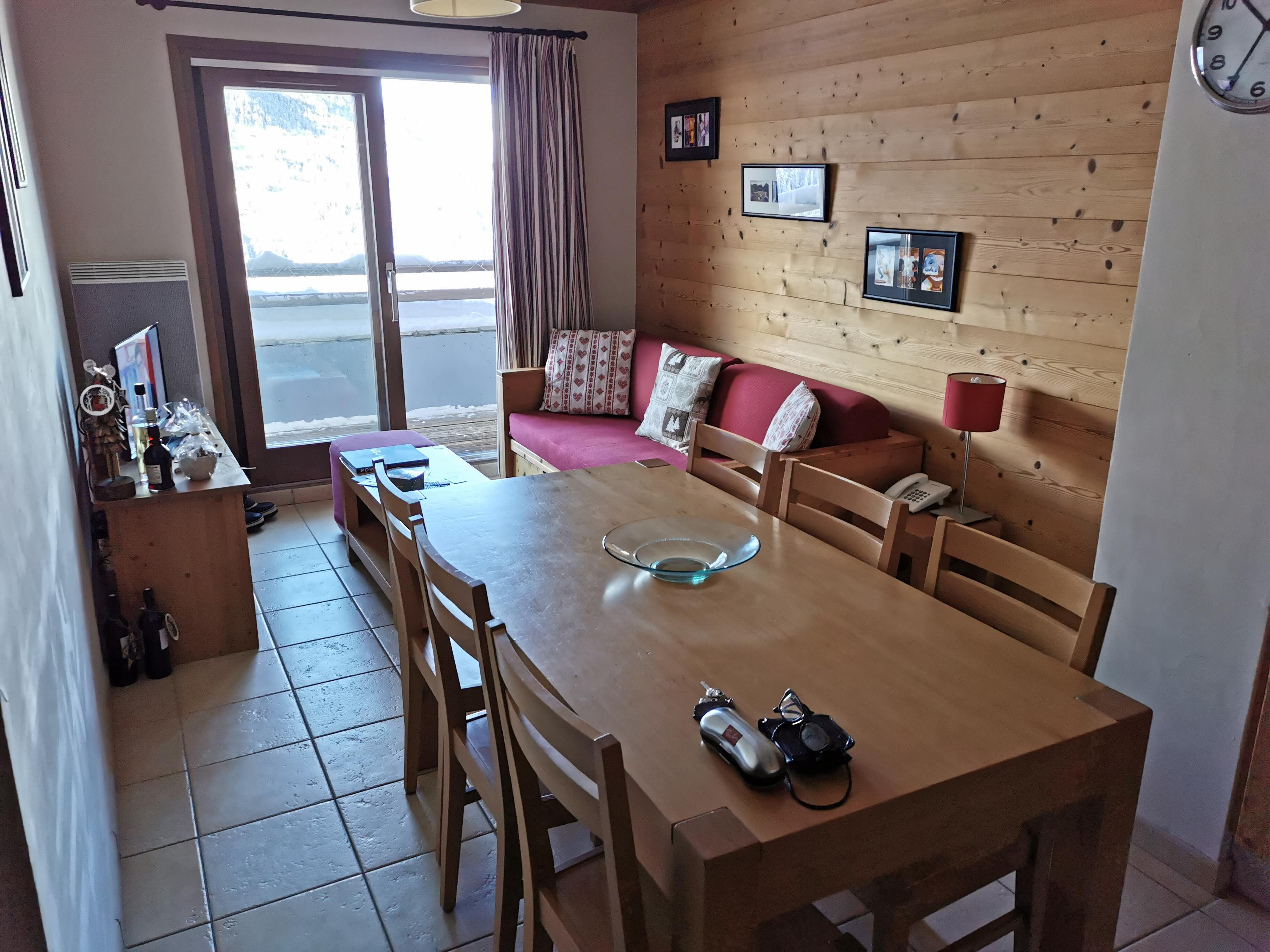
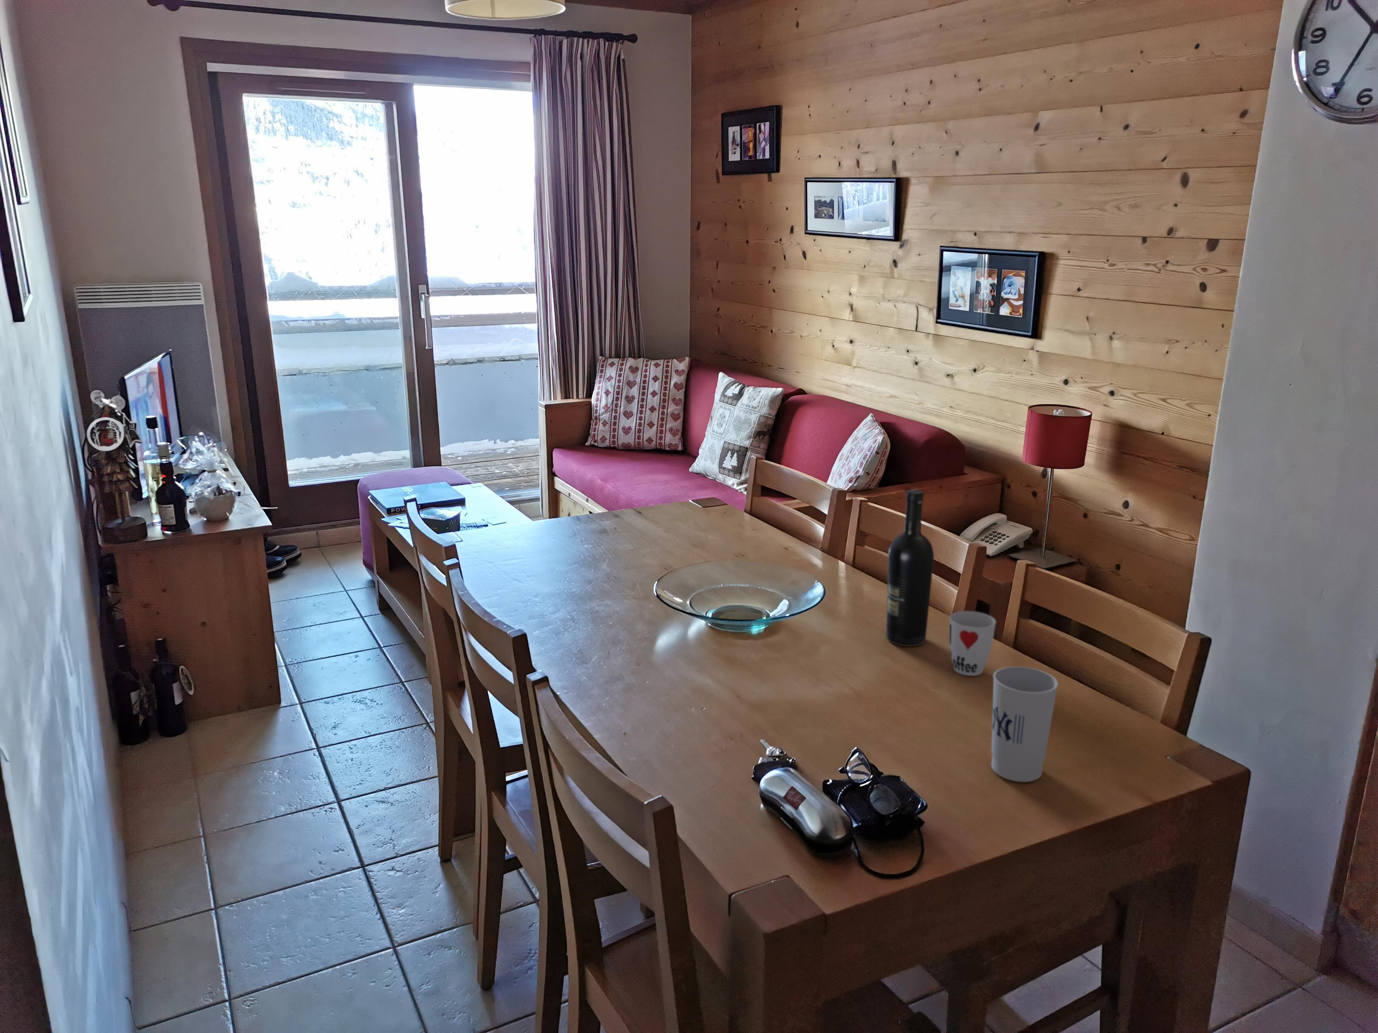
+ cup (970, 645)
+ wine bottle (910, 566)
+ cup (1021, 725)
